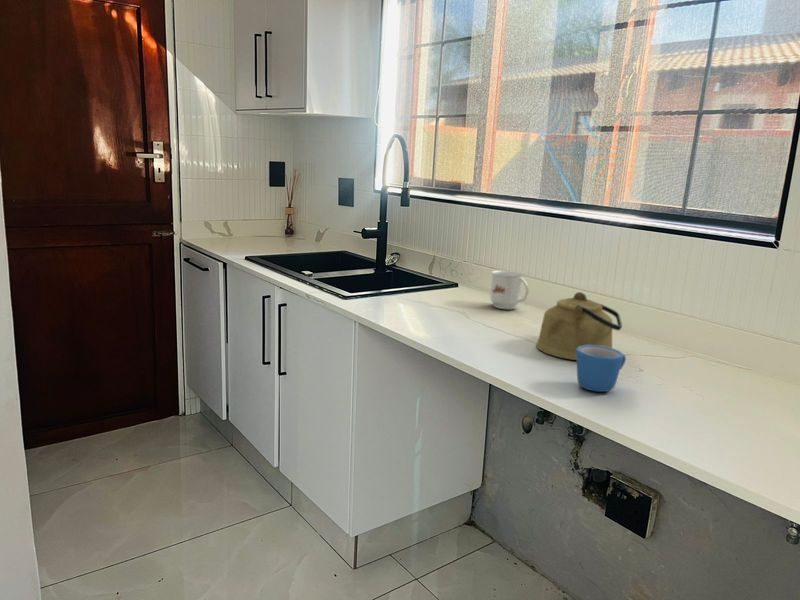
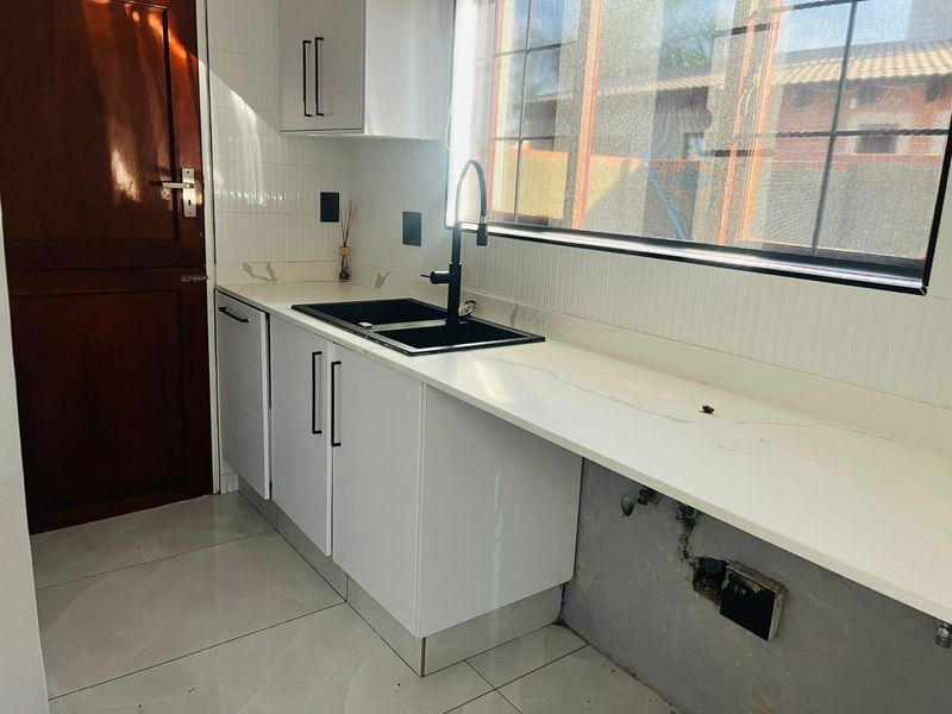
- mug (602, 368)
- mug (510, 291)
- kettle (578, 319)
